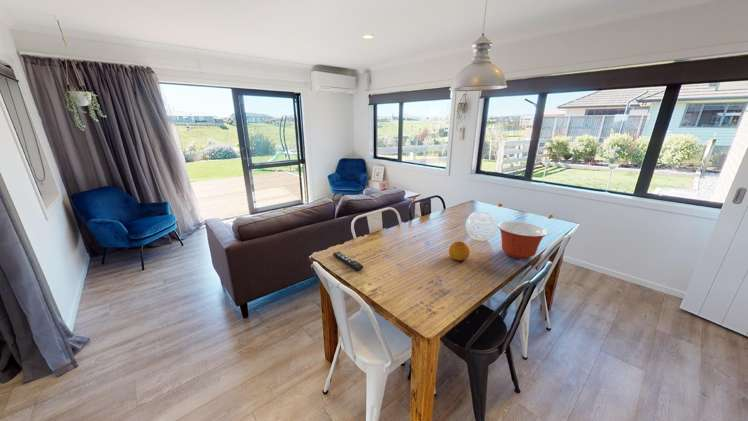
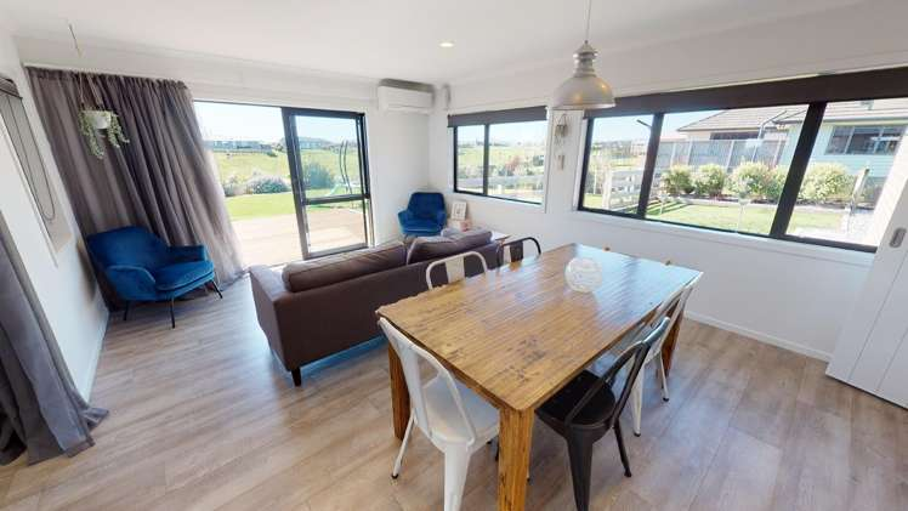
- mixing bowl (519, 241)
- remote control (347, 260)
- fruit (459, 250)
